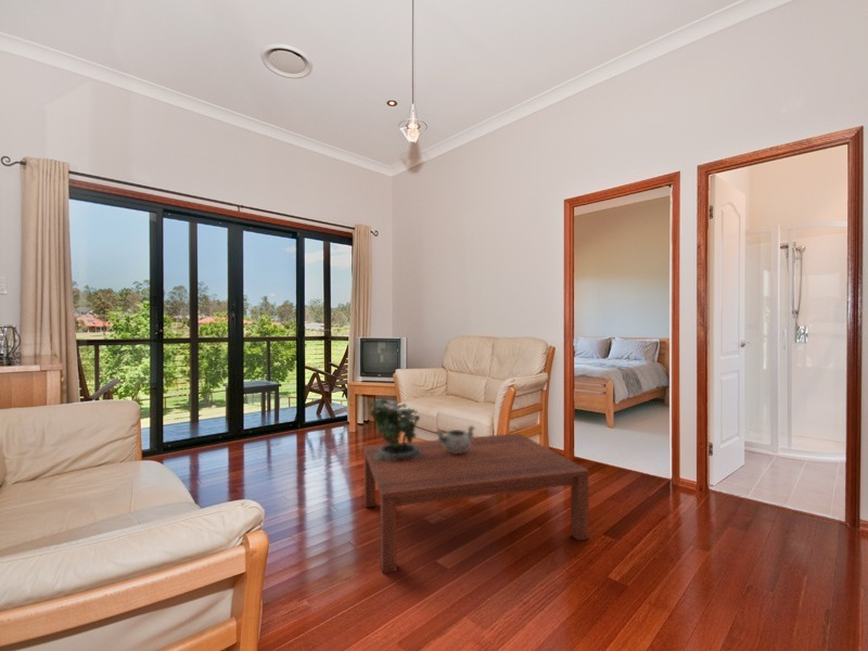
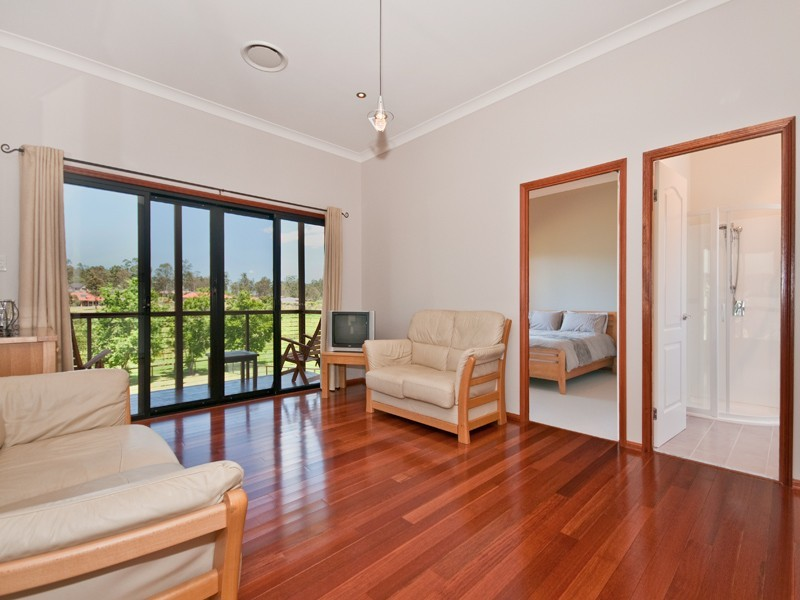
- coffee table (465, 488)
- decorative bowl (456, 438)
- potted plant (394, 424)
